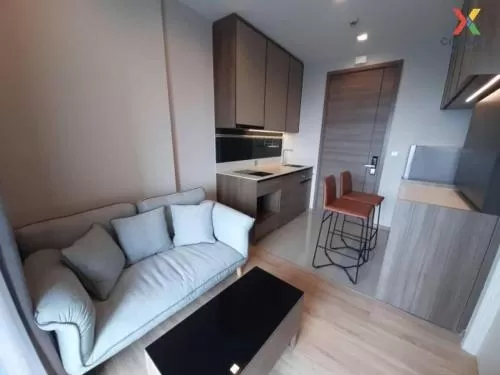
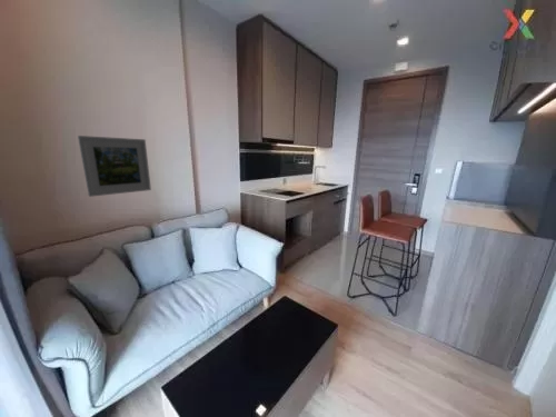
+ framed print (118, 166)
